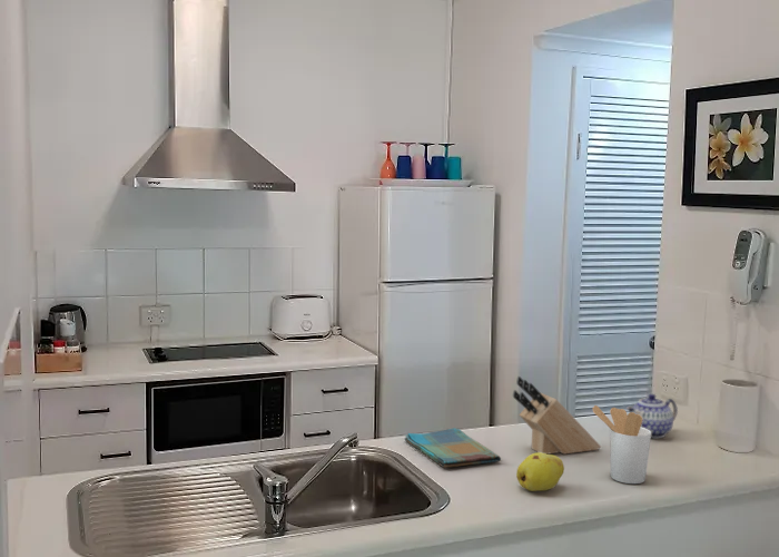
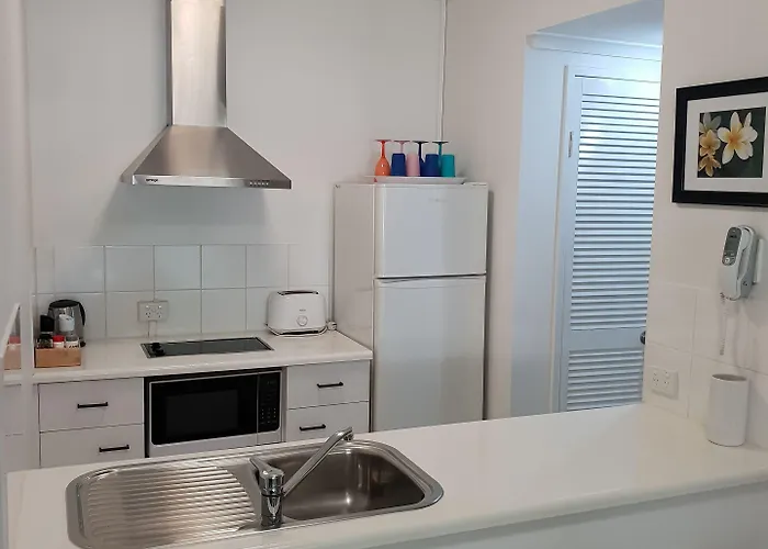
- knife block (555, 412)
- teapot (651, 413)
- fruit (542, 470)
- dish towel (451, 447)
- utensil holder (619, 441)
